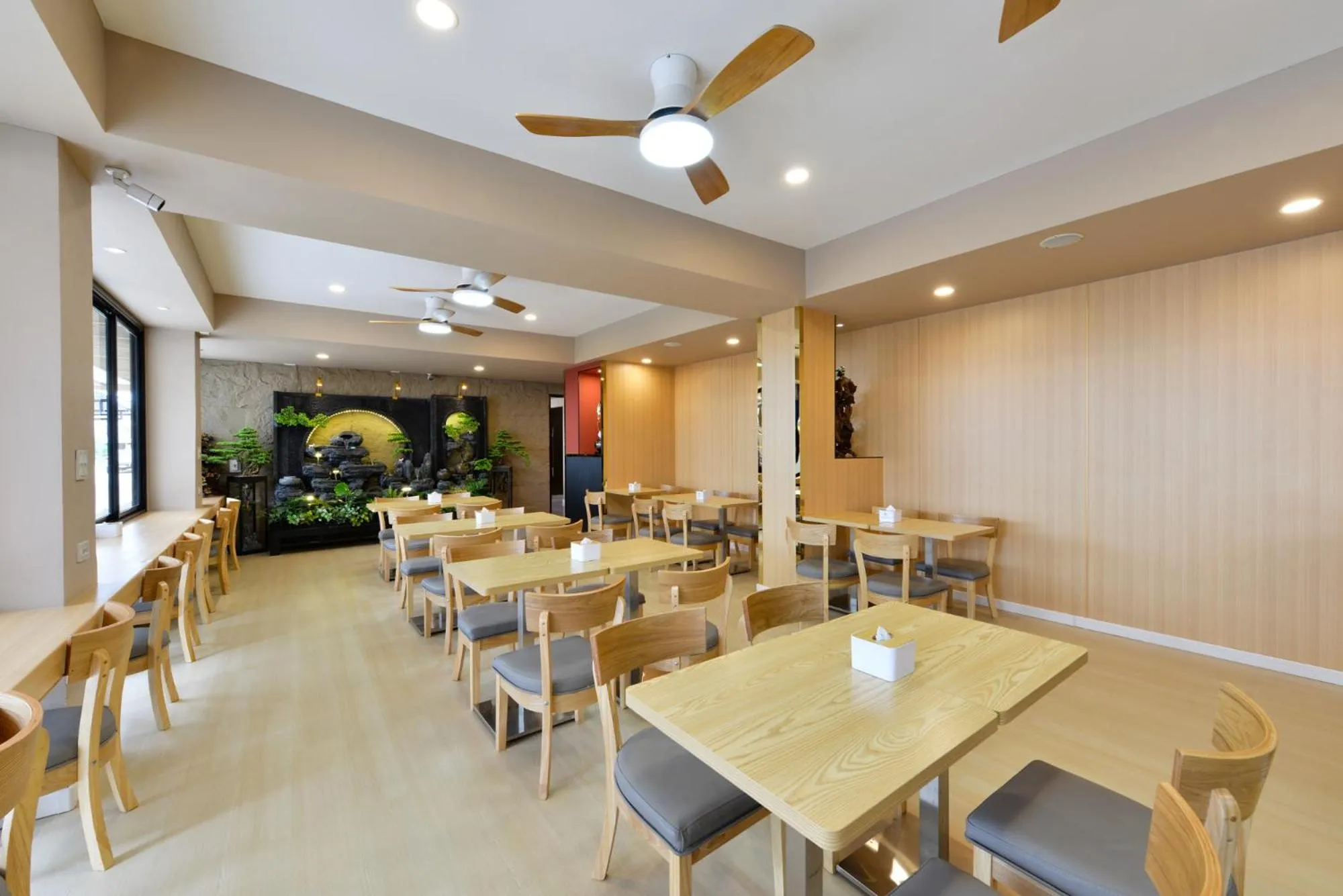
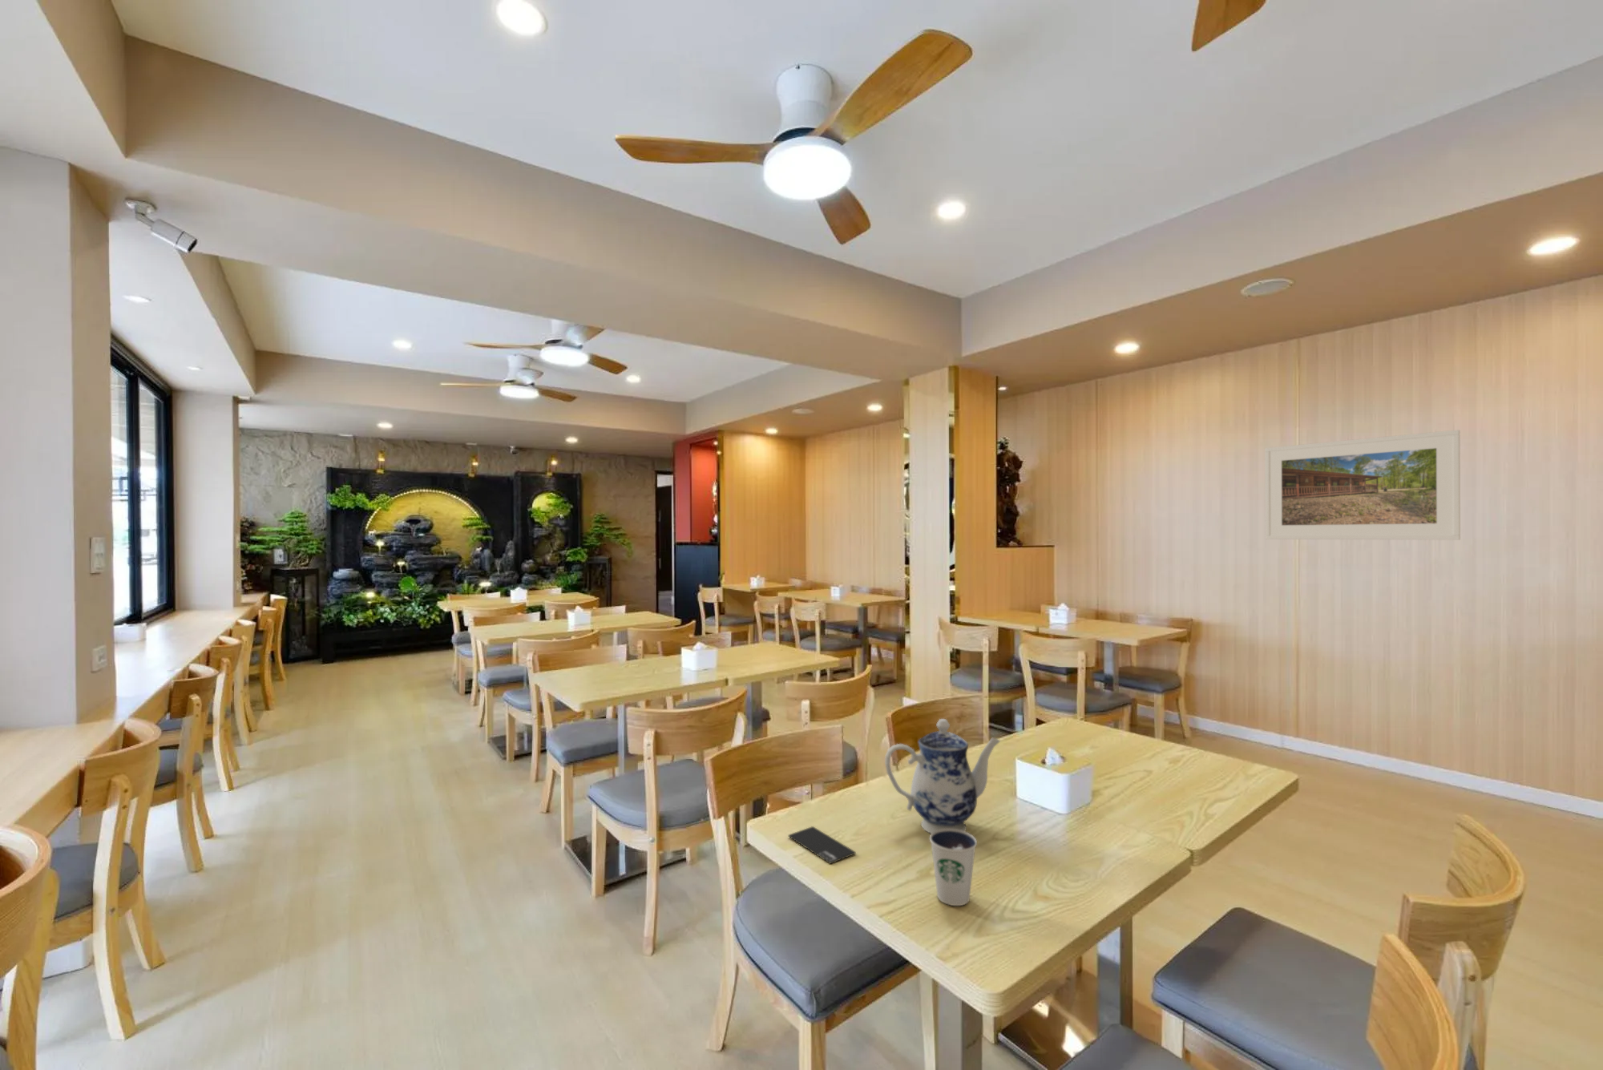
+ dixie cup (952, 868)
+ smartphone (821, 843)
+ teapot (943, 773)
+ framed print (1352, 490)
